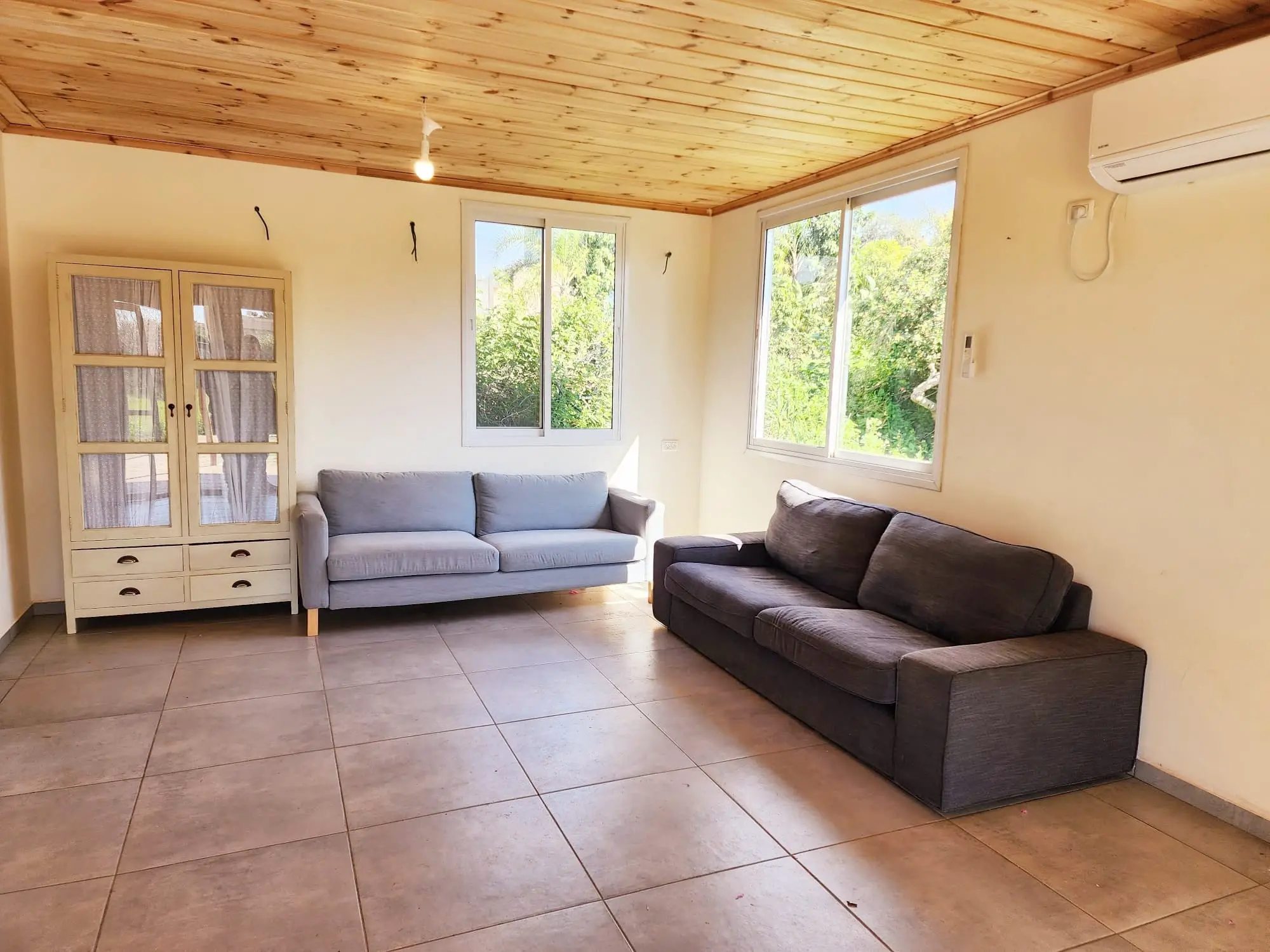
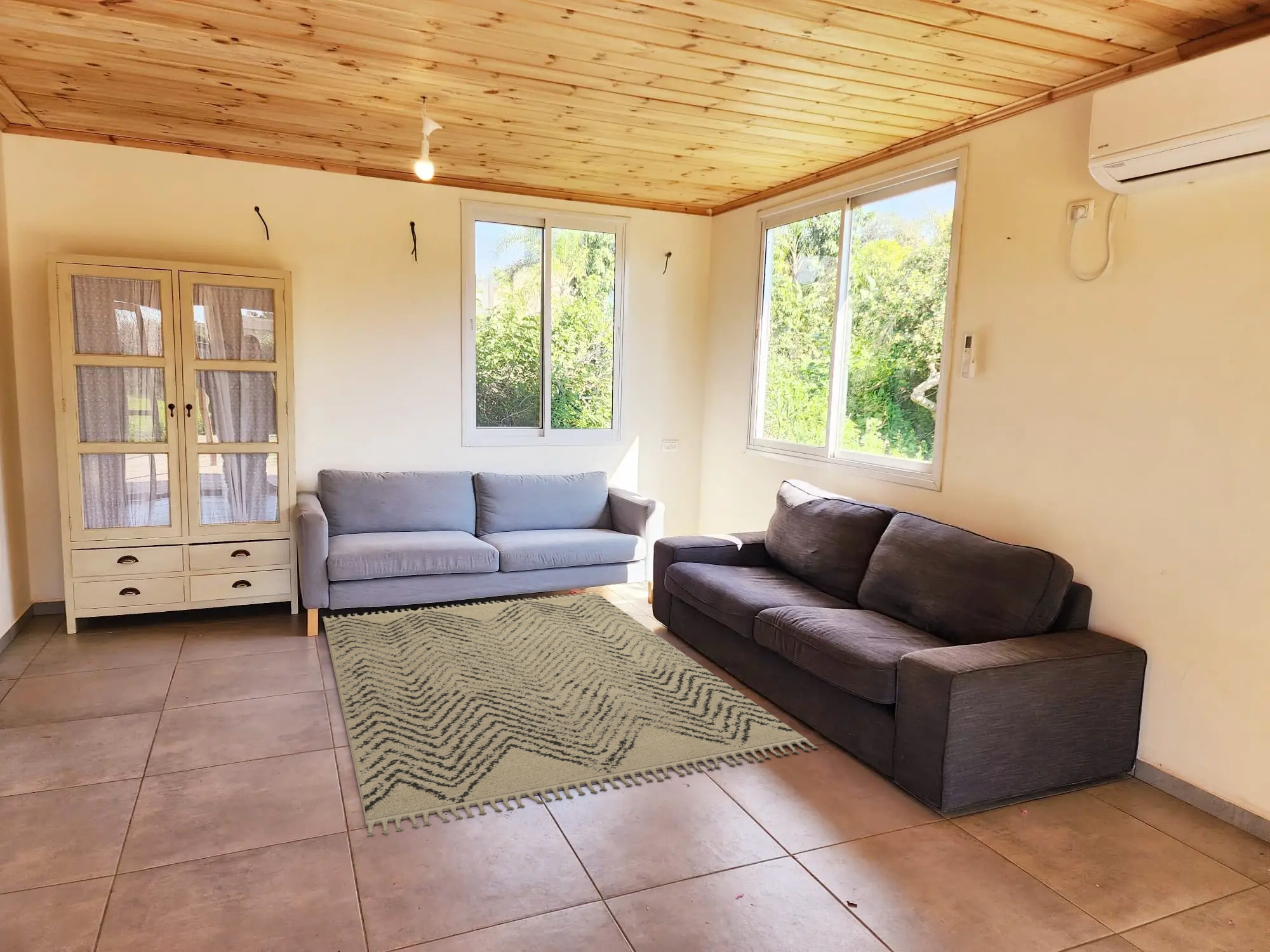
+ rug (523, 669)
